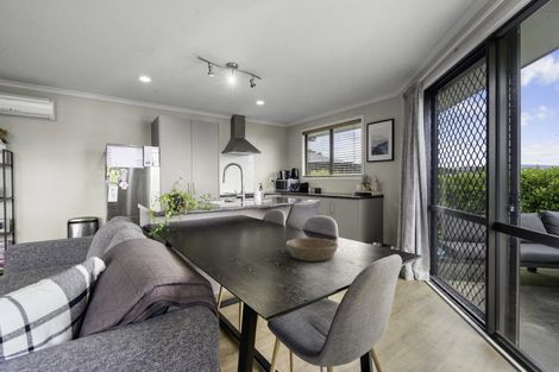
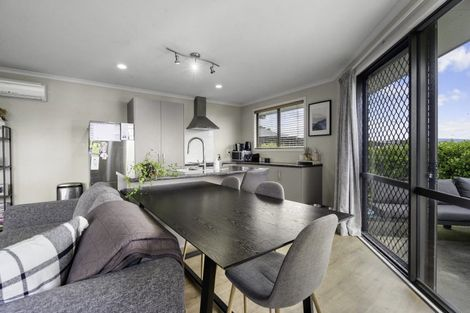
- bowl (312, 248)
